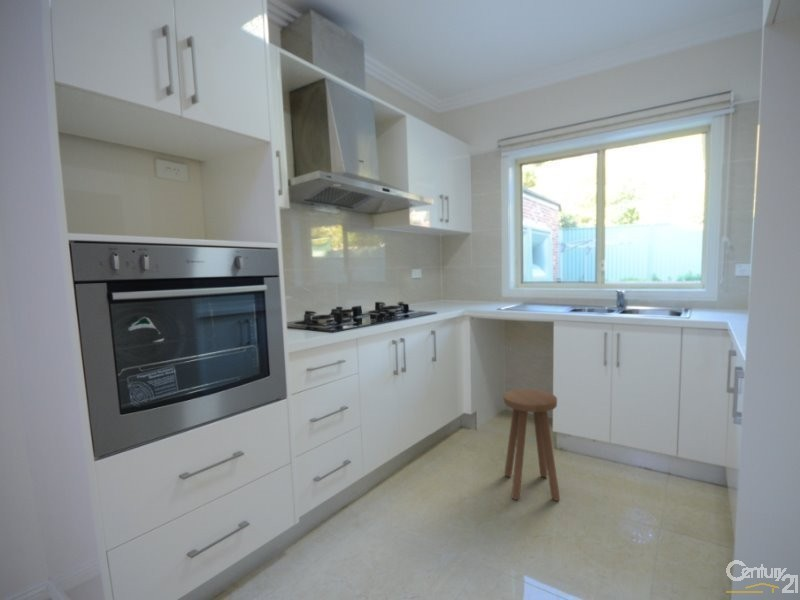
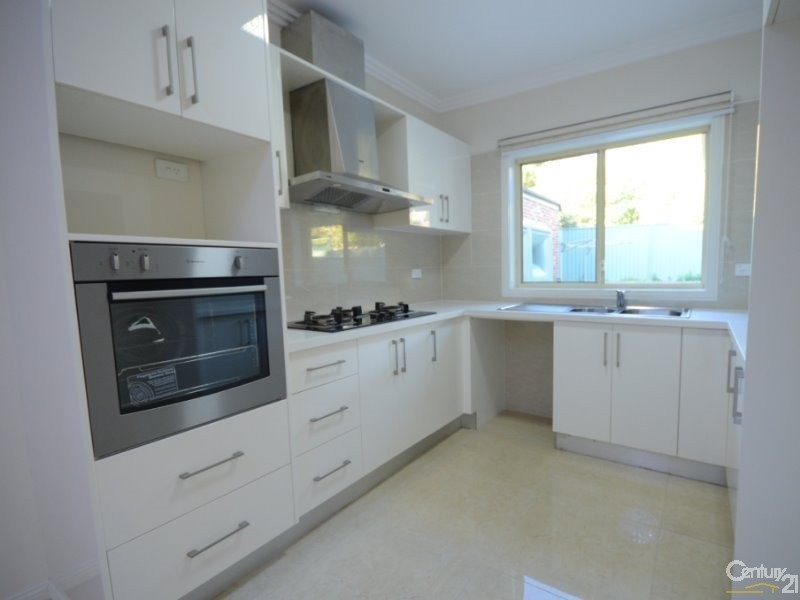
- stool (524, 442)
